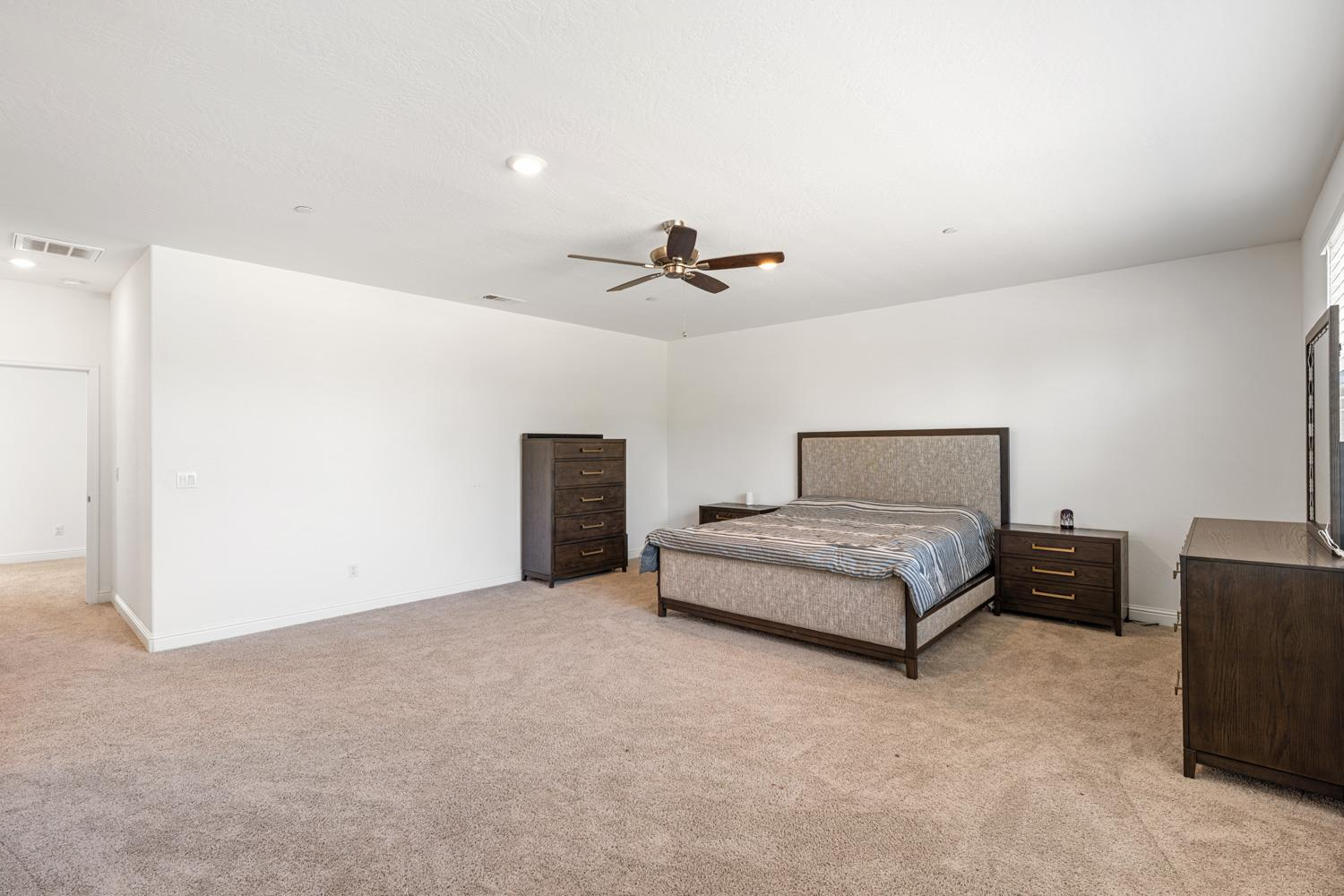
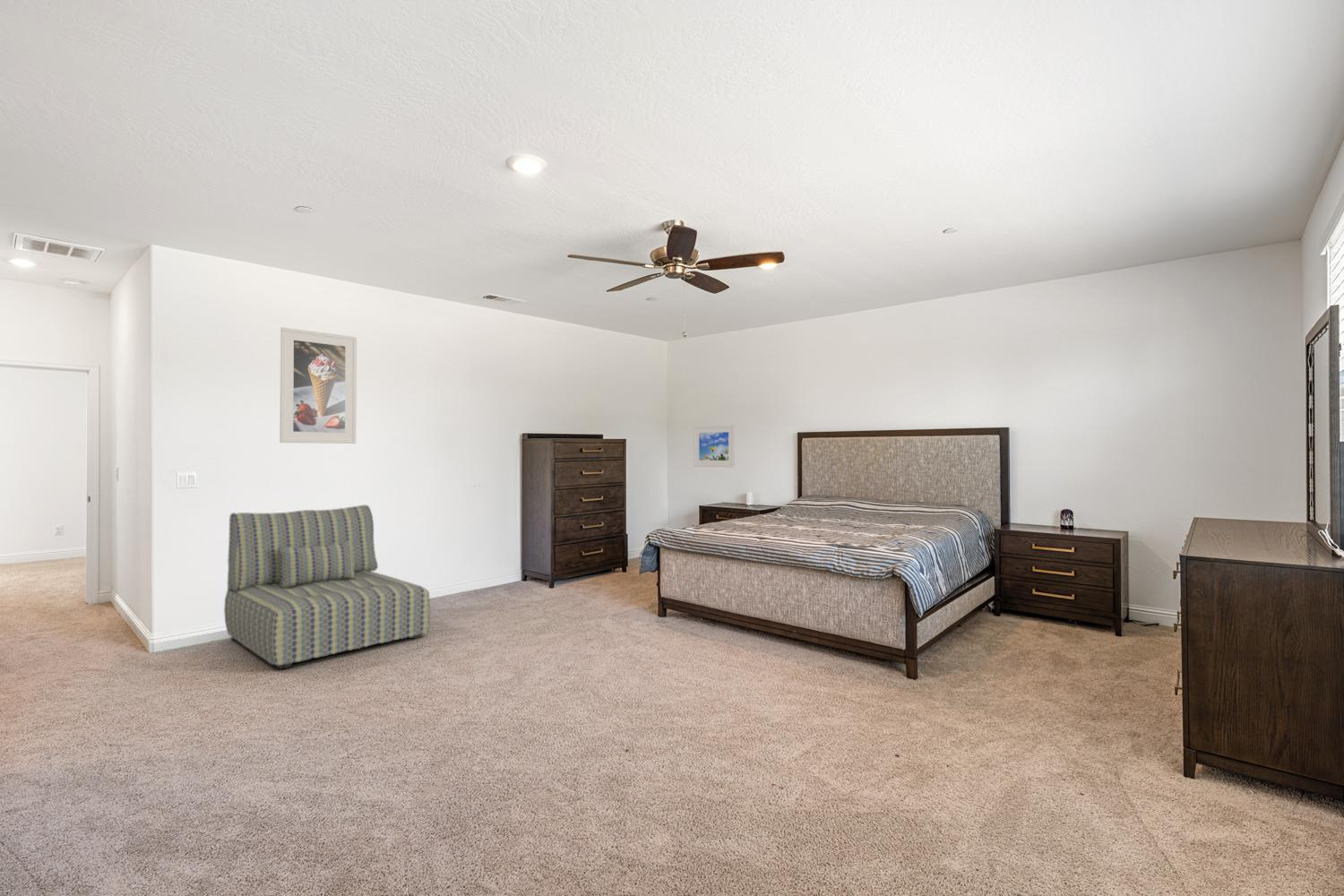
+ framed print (319, 387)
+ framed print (713, 446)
+ sofa (327, 574)
